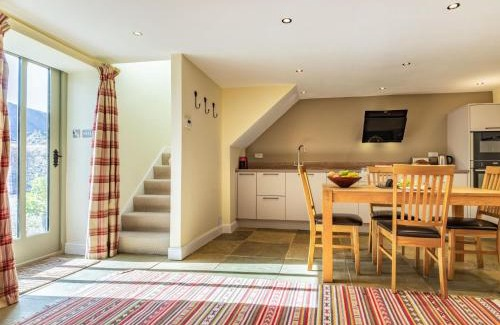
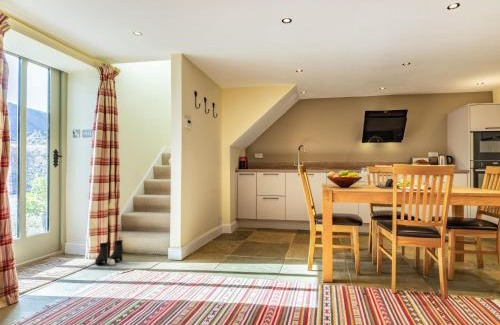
+ boots (107, 250)
